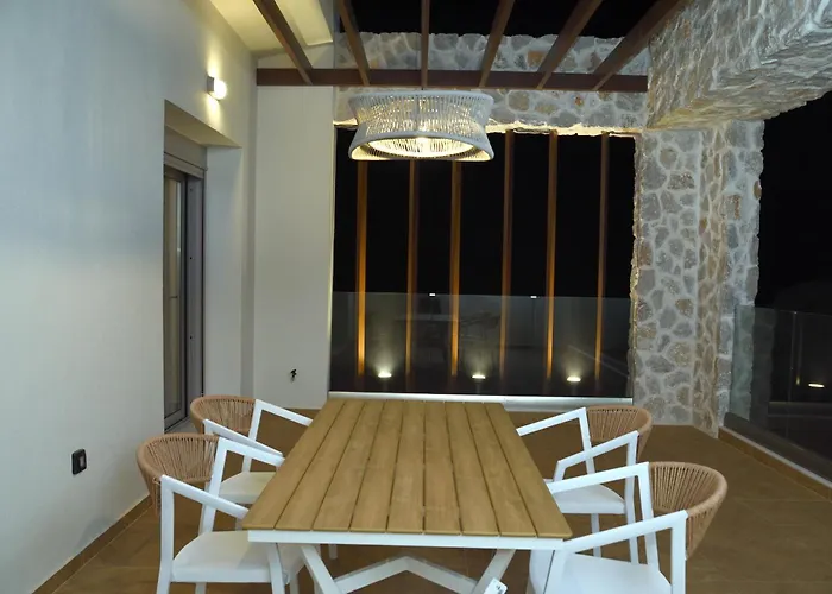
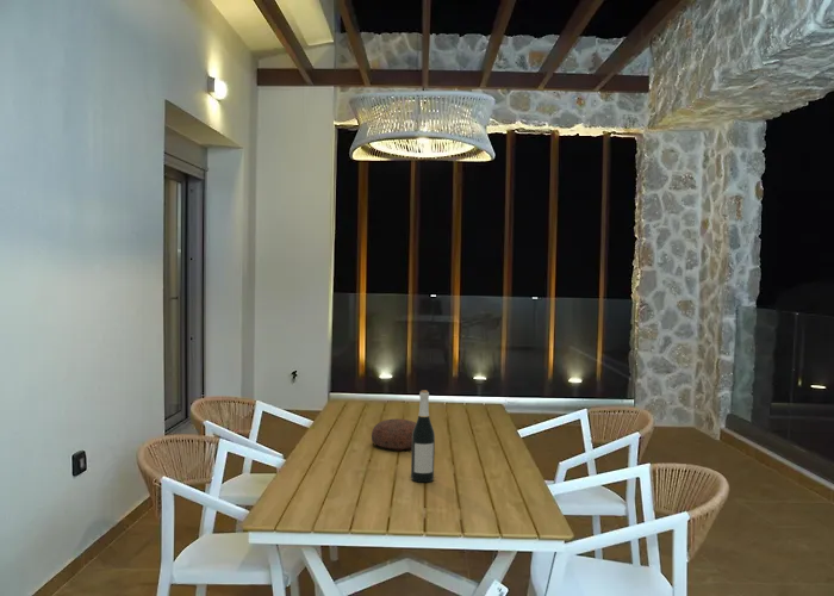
+ wine bottle (423, 435)
+ decorative bowl (397, 433)
